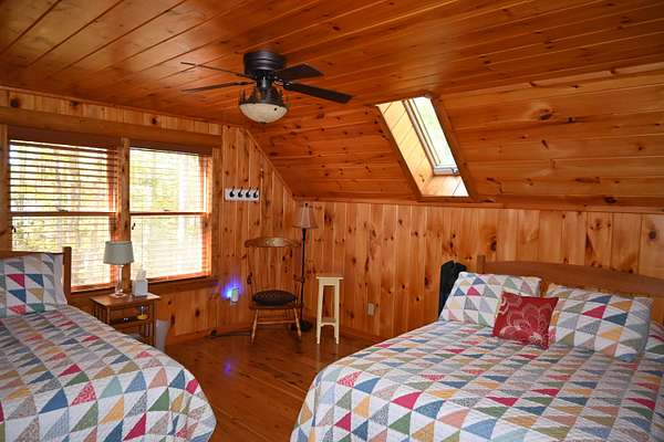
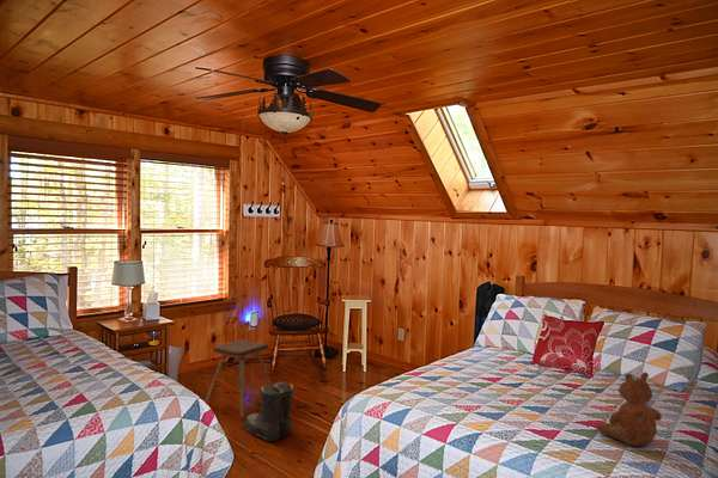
+ boots (269, 406)
+ teddy bear (627, 404)
+ music stool (241, 374)
